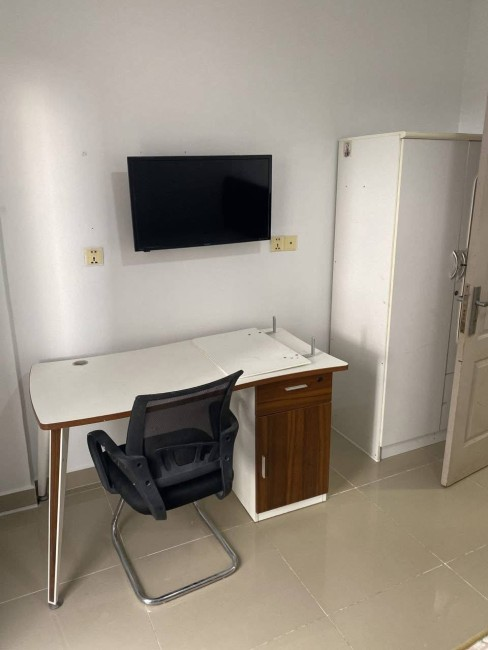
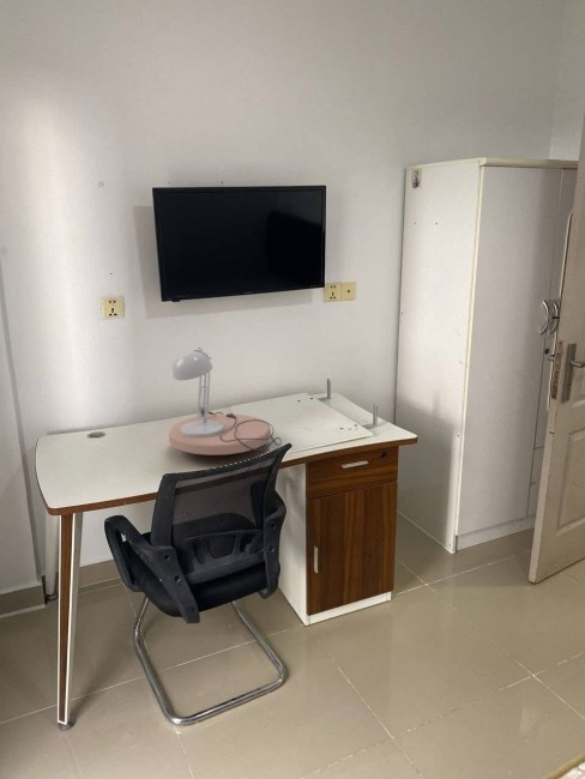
+ desk lamp (209, 392)
